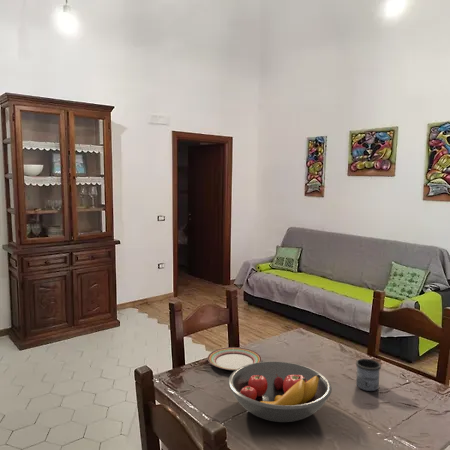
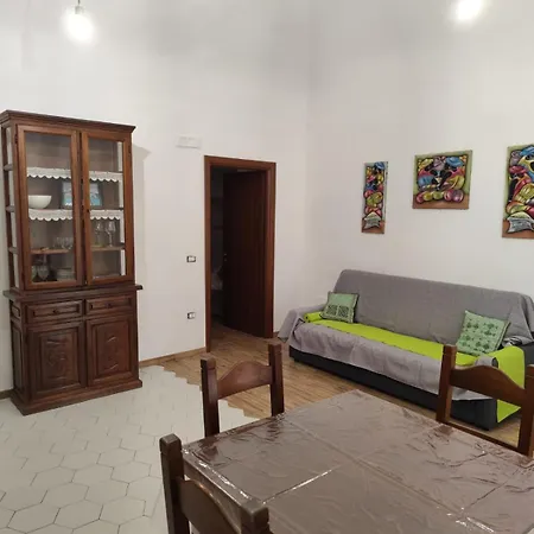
- fruit bowl (278, 391)
- plate (234, 360)
- mug (367, 373)
